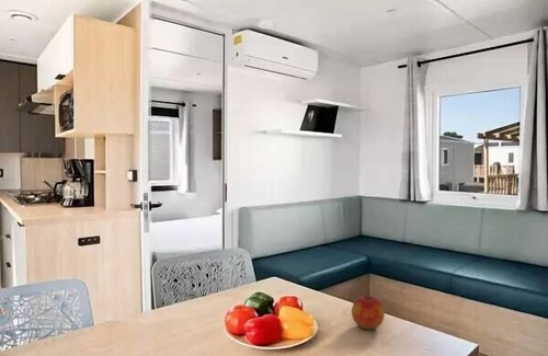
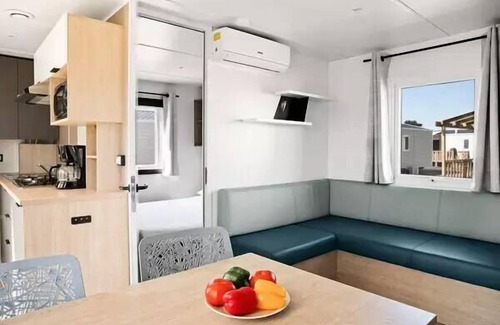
- apple (367, 311)
